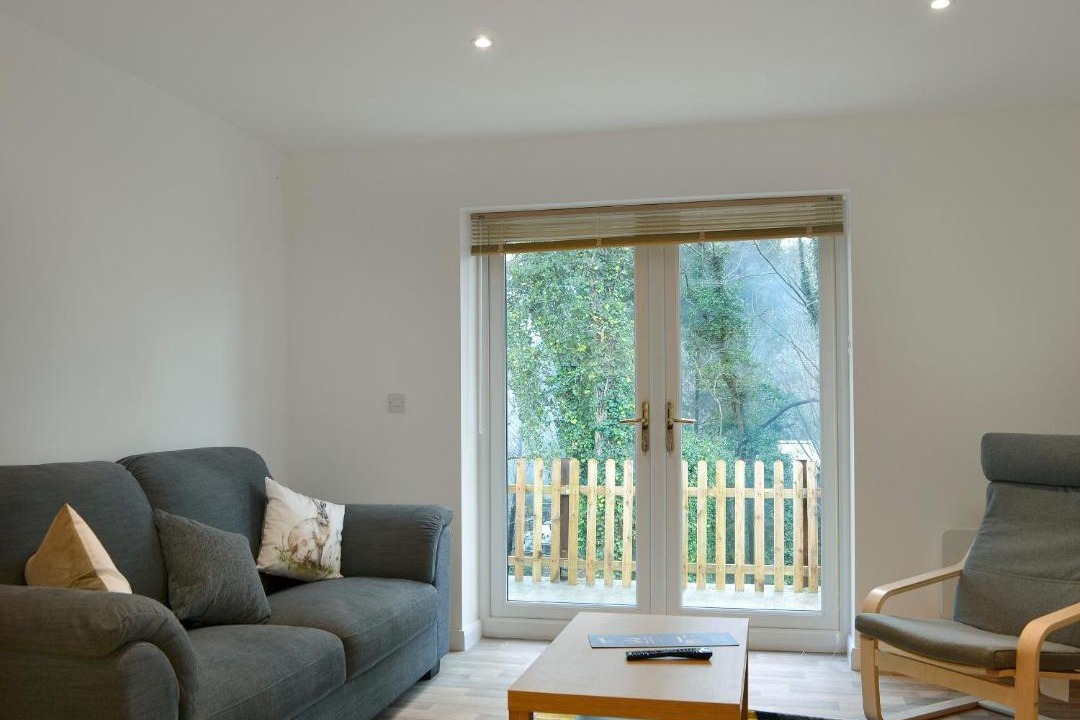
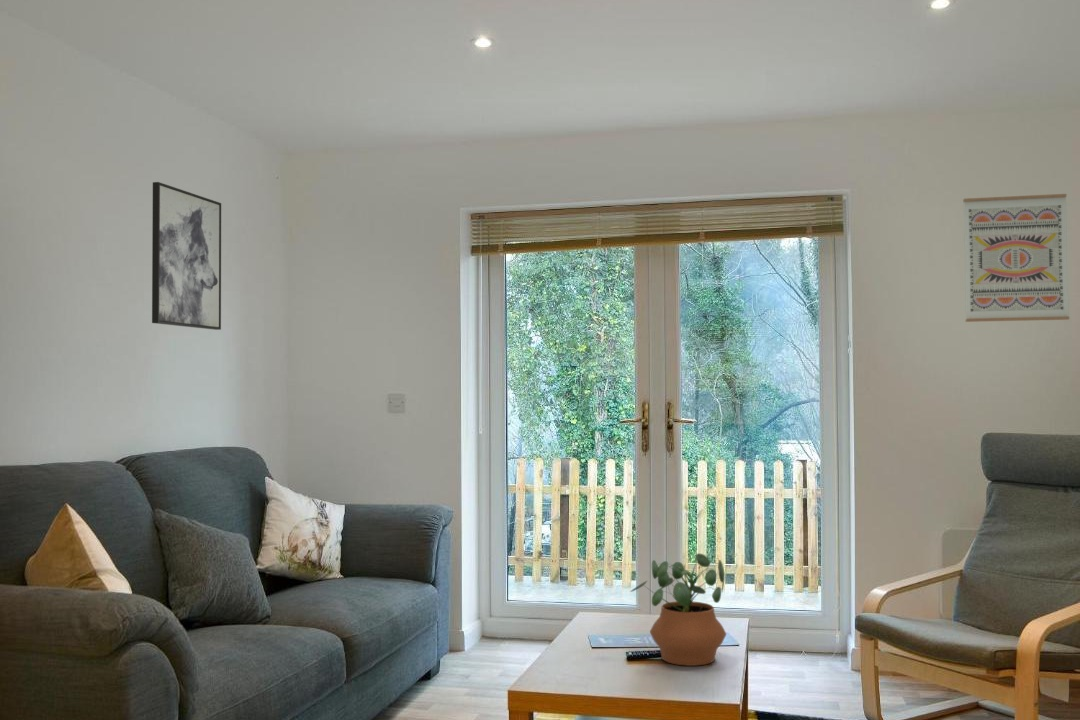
+ wall art (1015, 258)
+ potted plant (677, 606)
+ wall art (188, 259)
